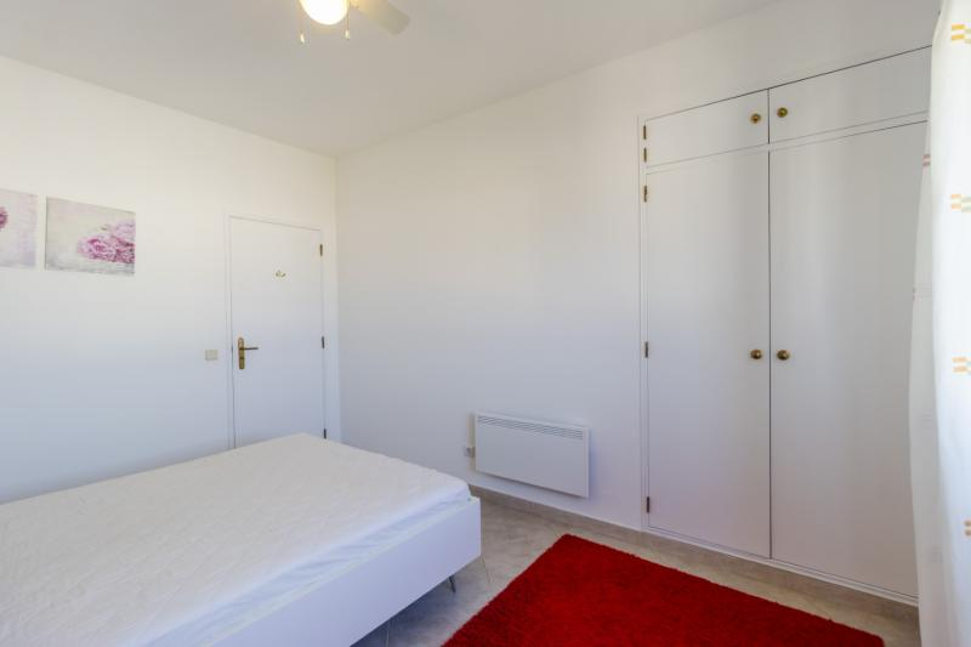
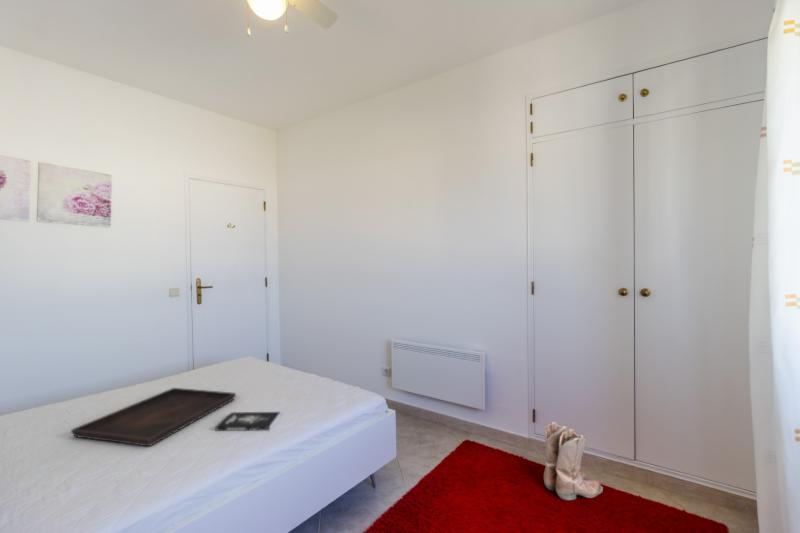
+ boots (572, 456)
+ book (249, 421)
+ serving tray (163, 412)
